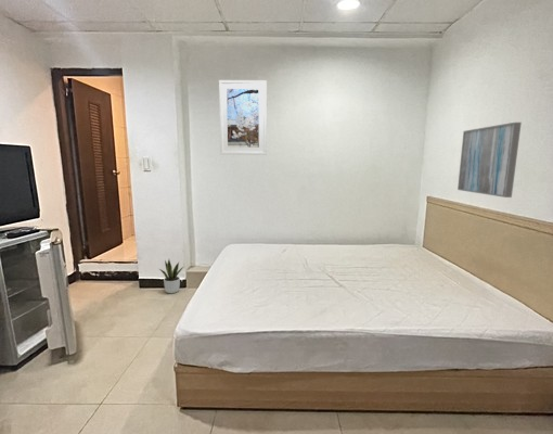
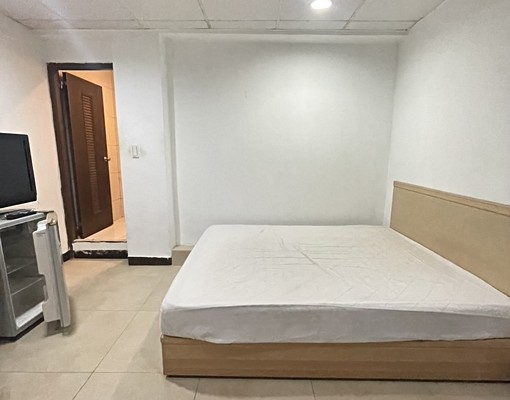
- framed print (243, 117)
- wall art (485, 161)
- potted plant (171, 273)
